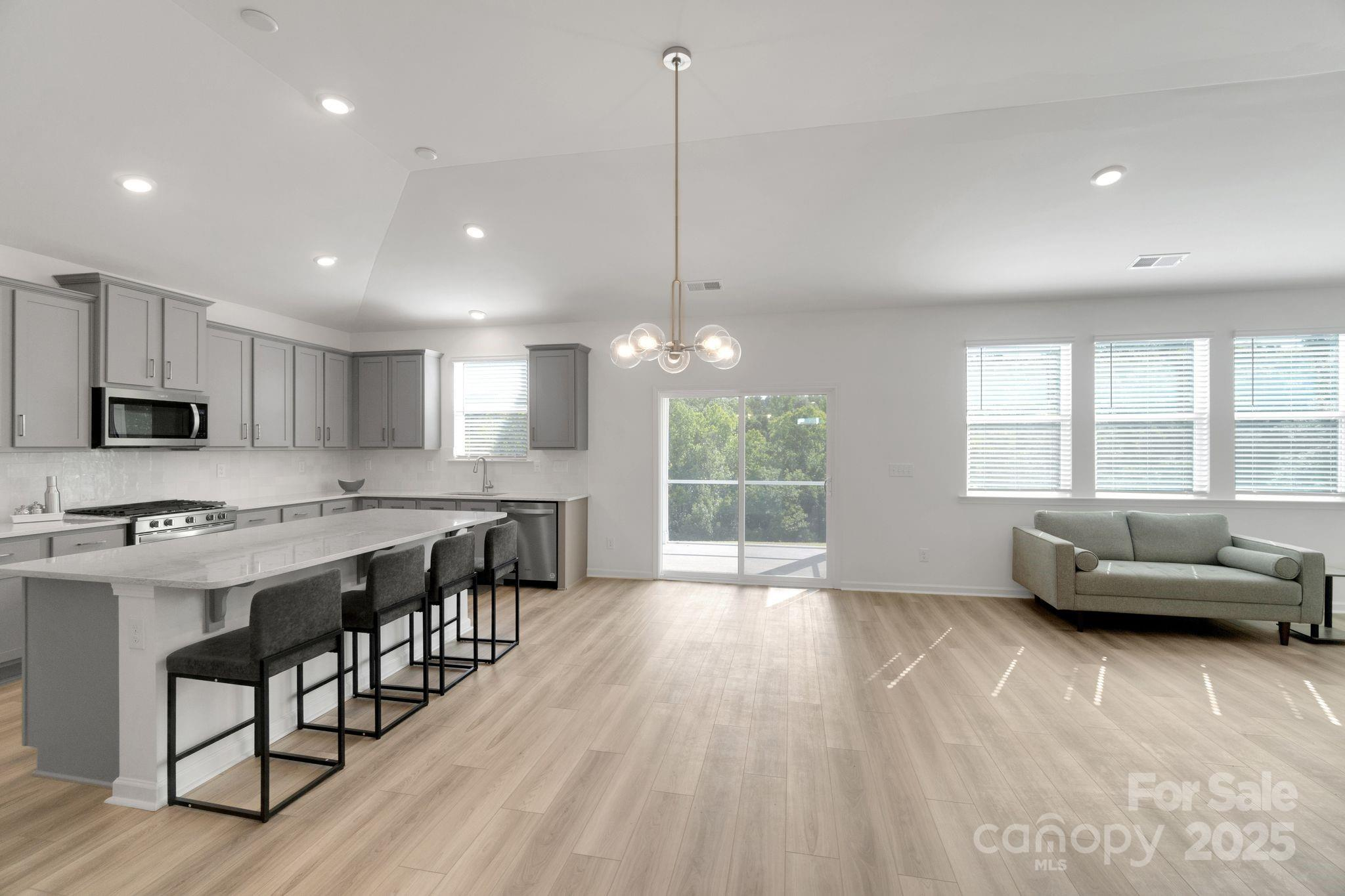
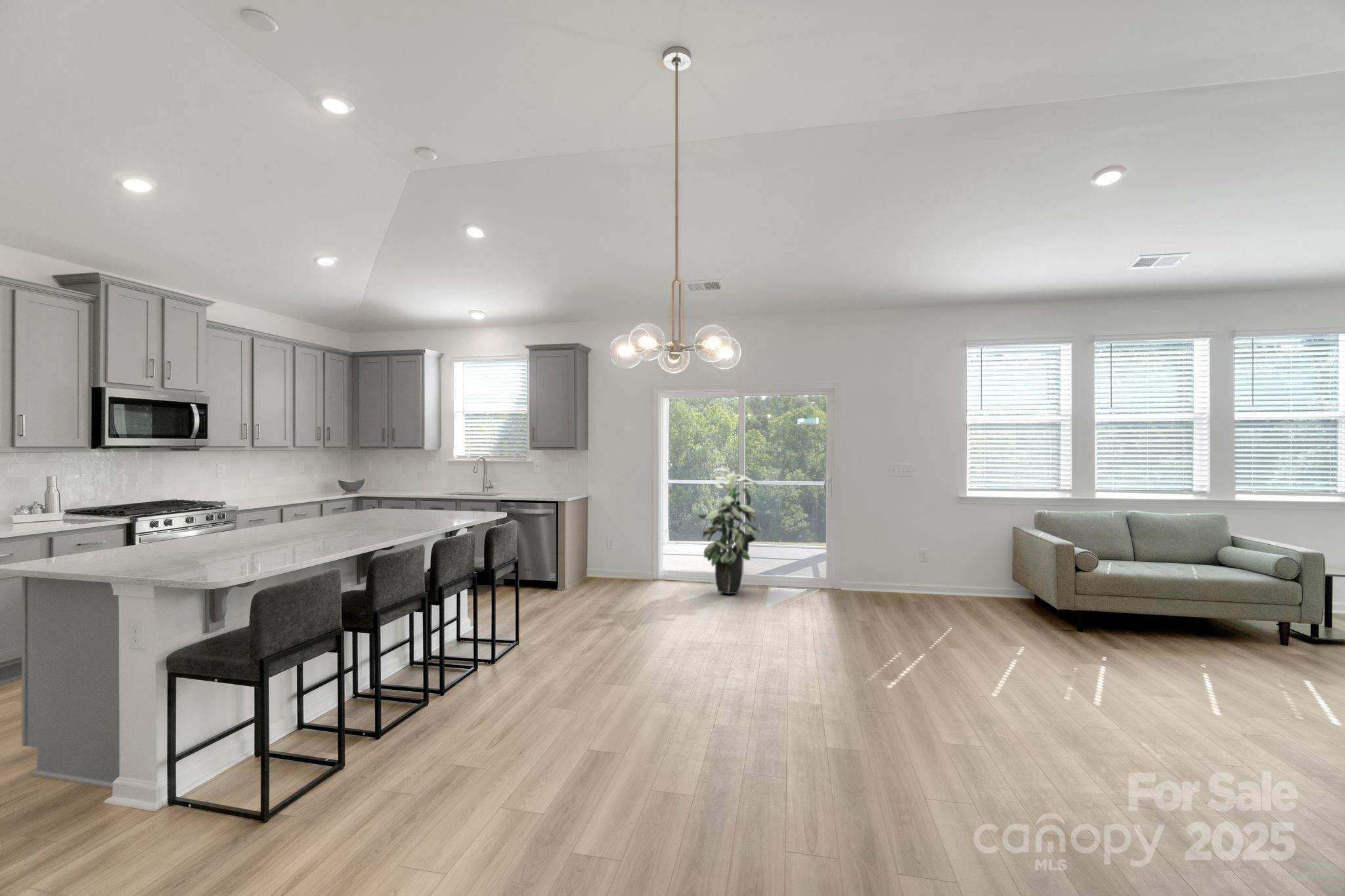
+ indoor plant (727, 530)
